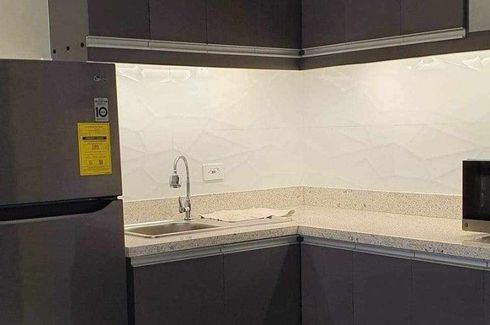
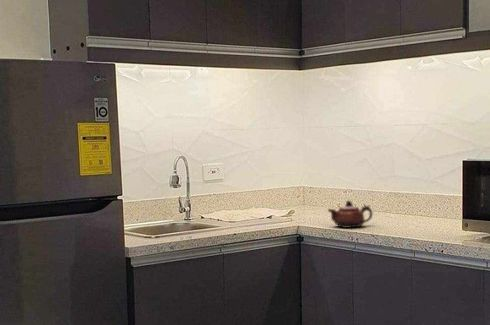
+ teapot (350, 213)
